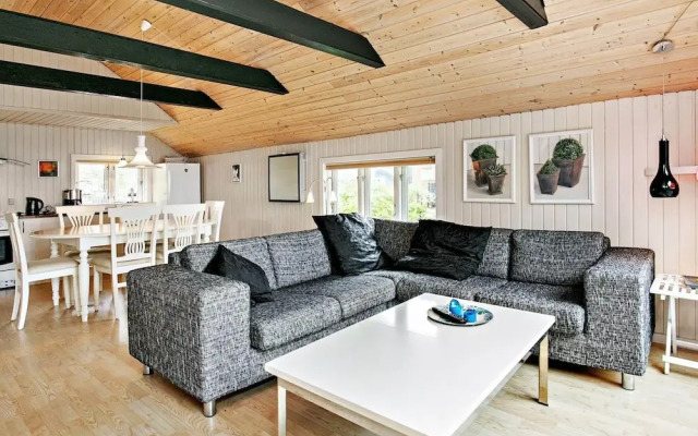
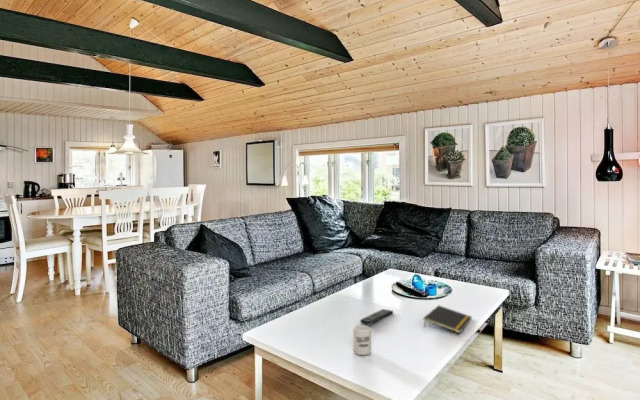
+ notepad (448, 318)
+ cup (362, 340)
+ remote control (377, 316)
